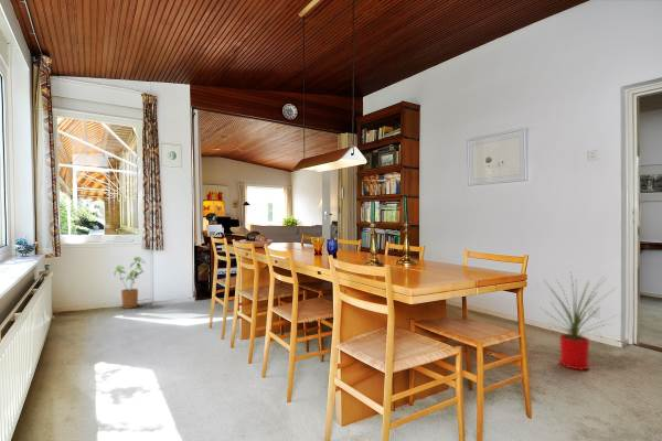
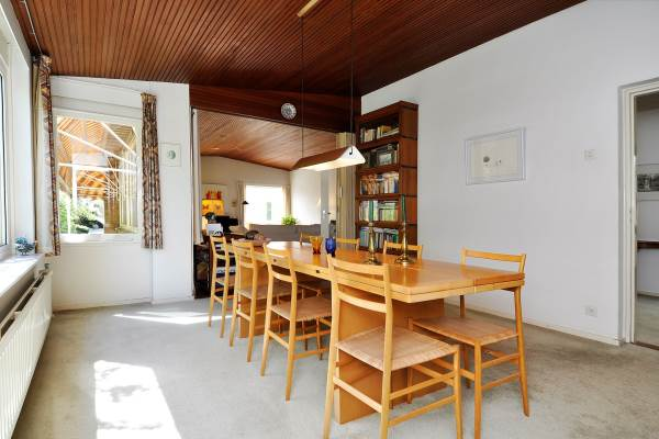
- house plant (574, 320)
- house plant (131, 282)
